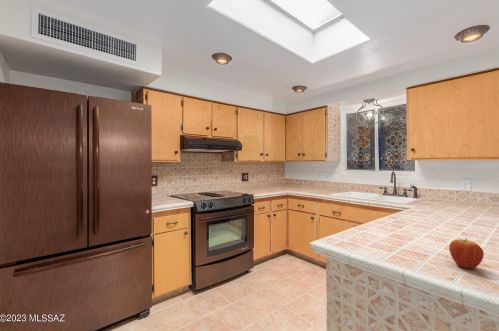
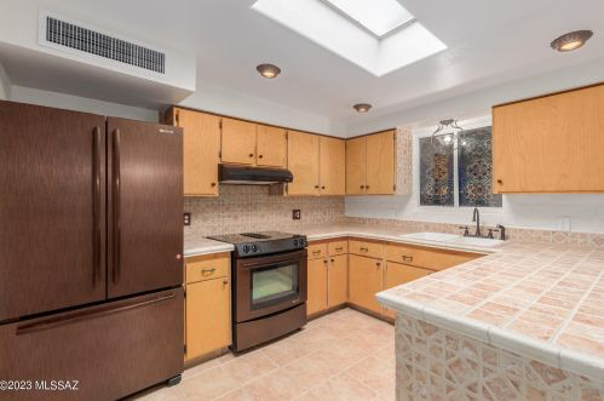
- fruit (465, 252)
